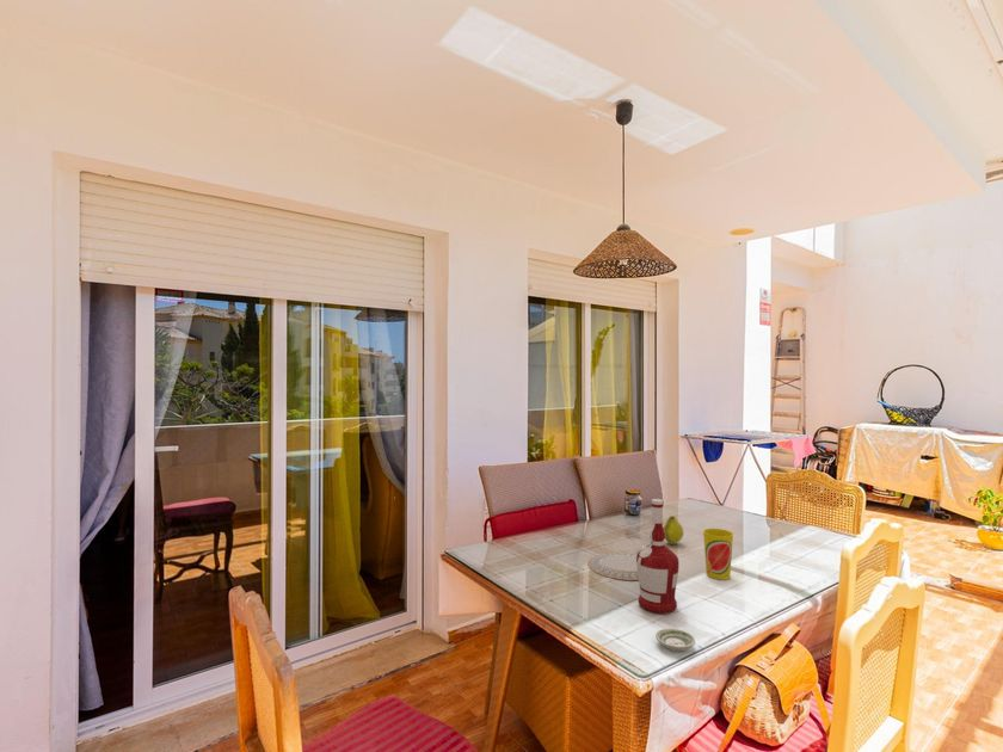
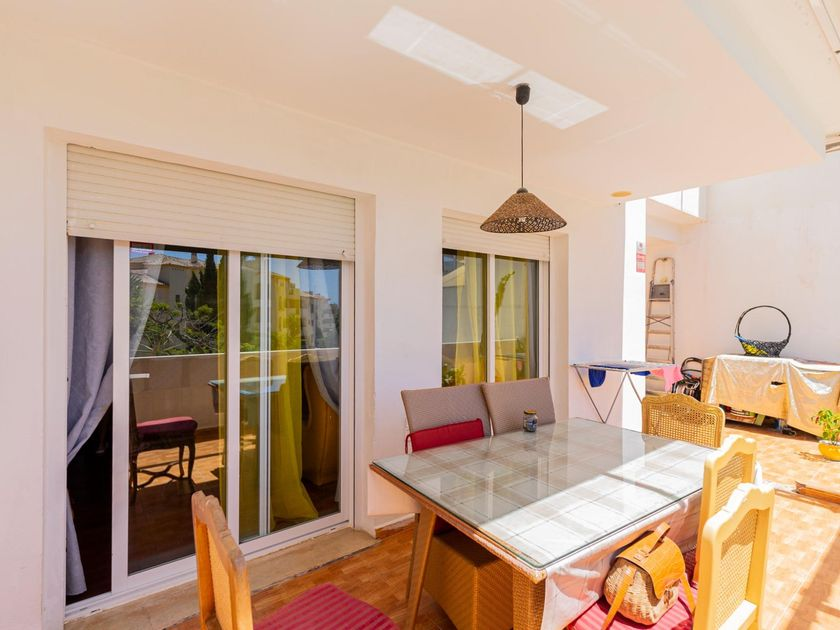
- alcohol (657, 553)
- fruit (672, 529)
- cup (718, 553)
- saucer (675, 641)
- chinaware (624, 563)
